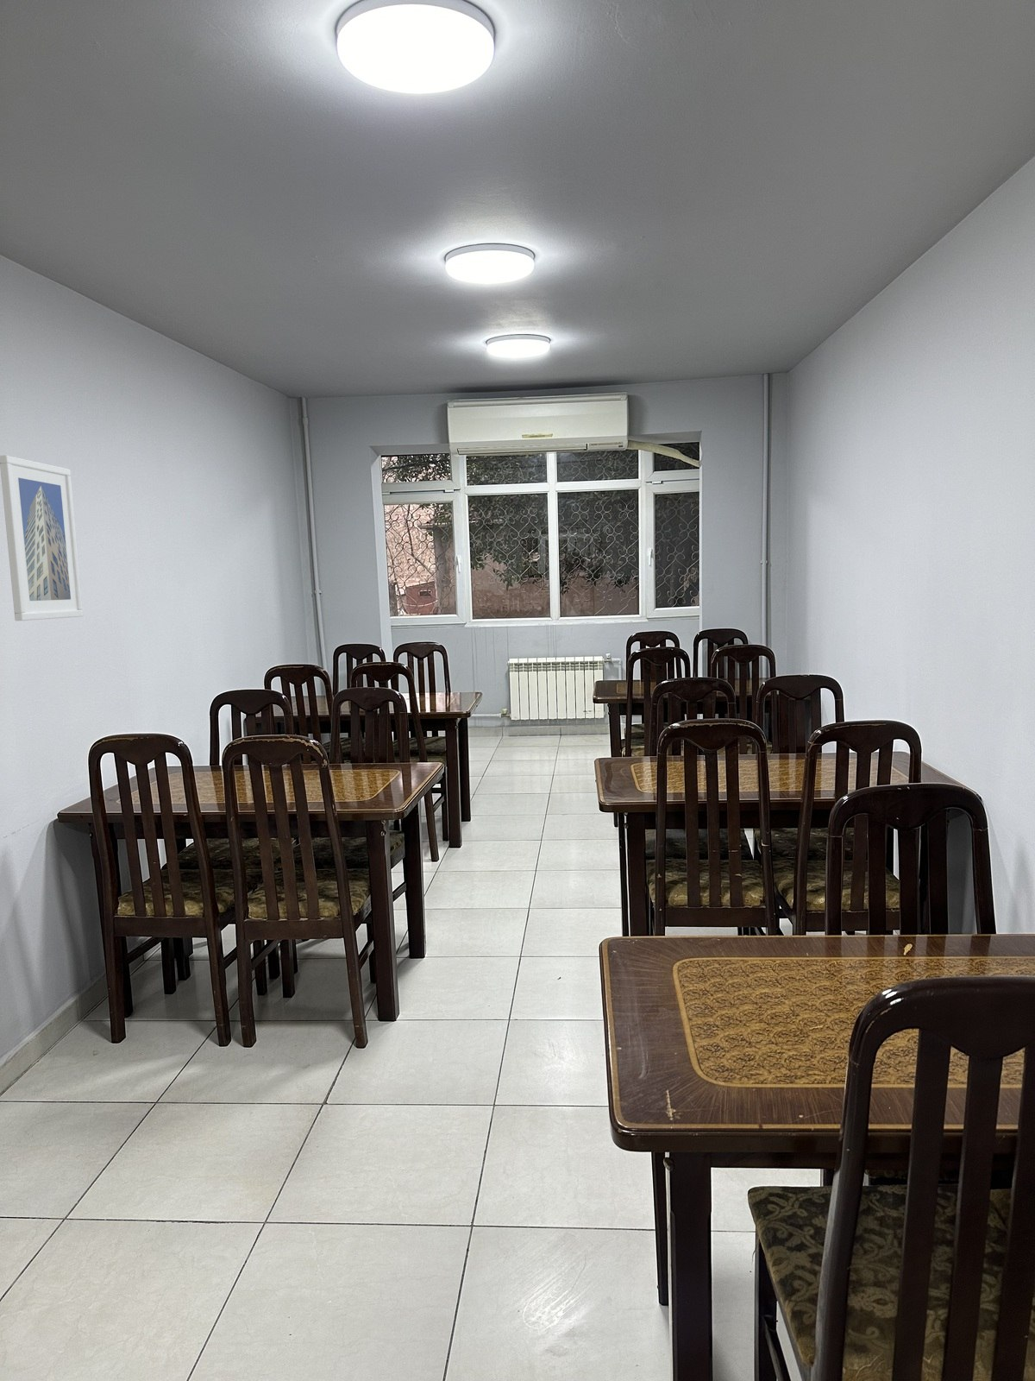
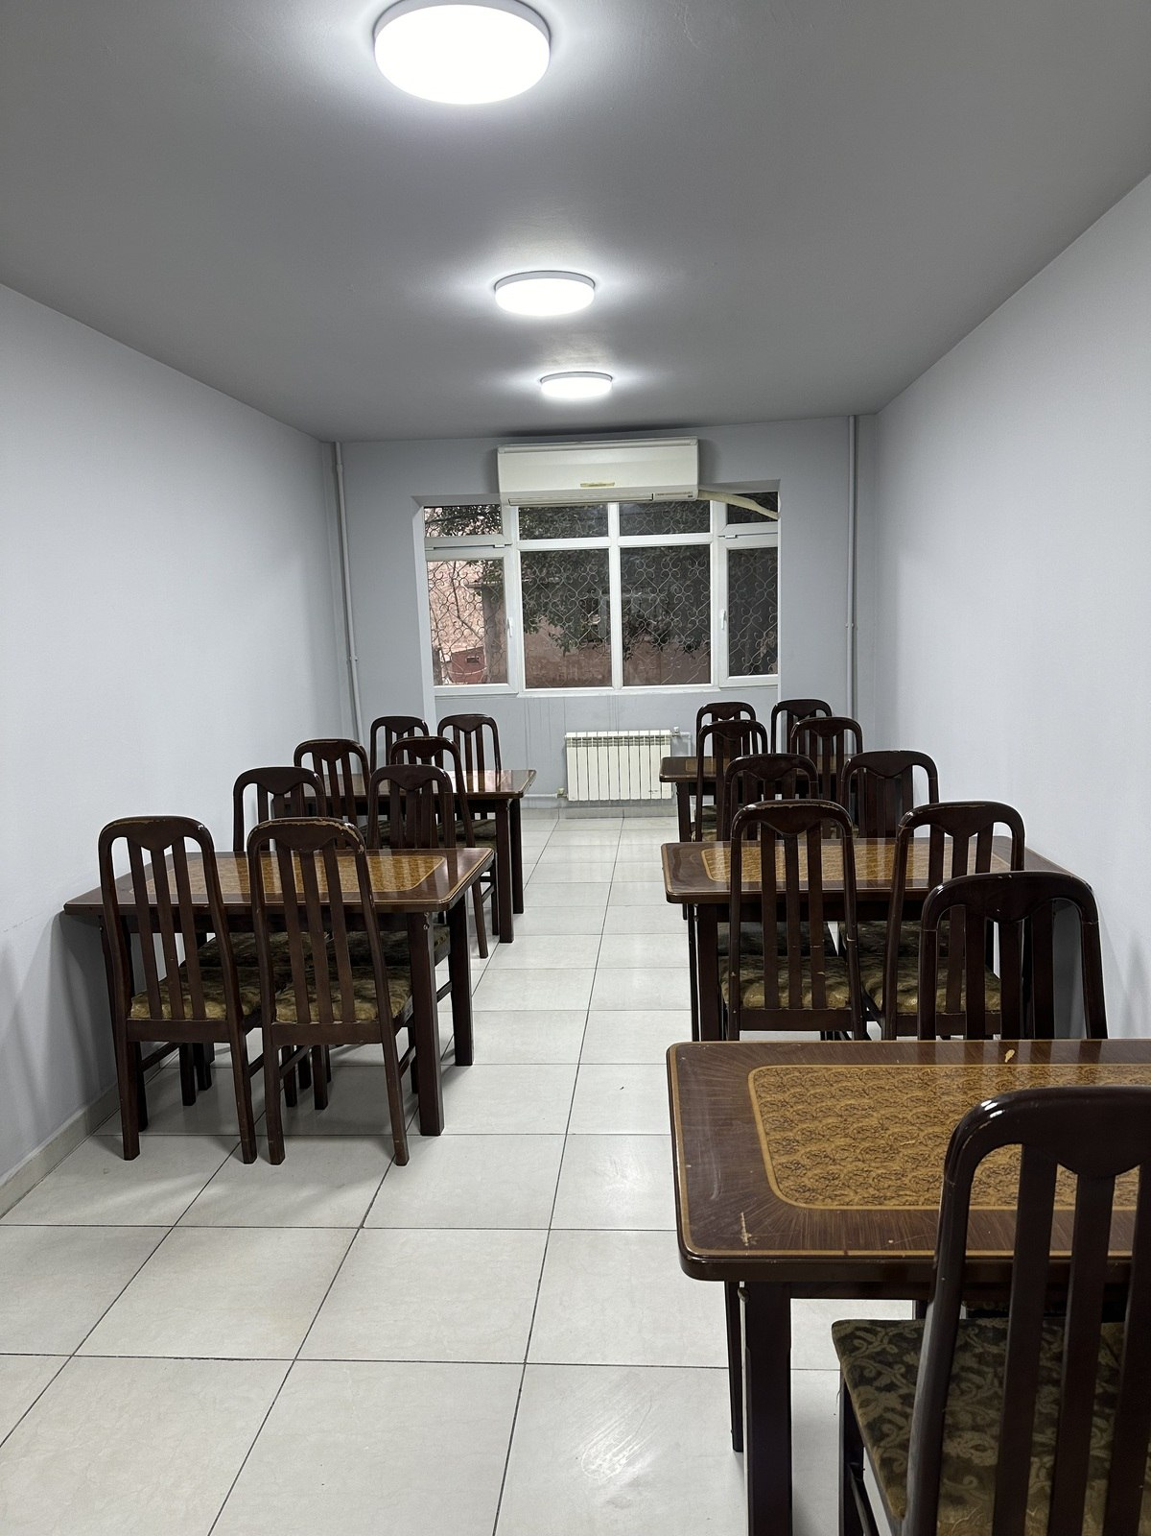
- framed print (43, 542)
